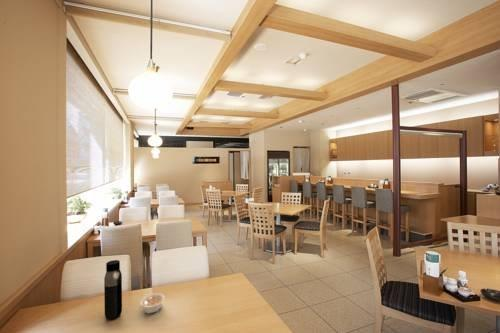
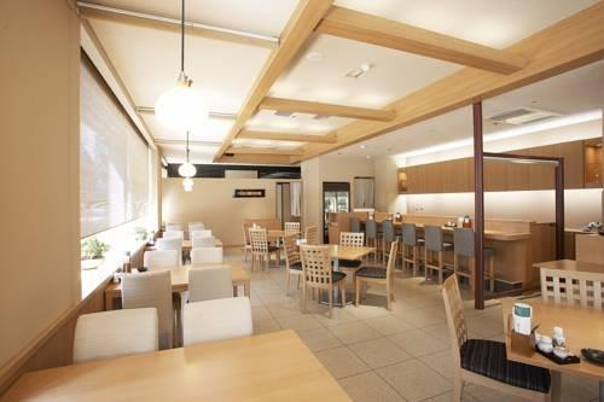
- water bottle (113, 289)
- legume (152, 303)
